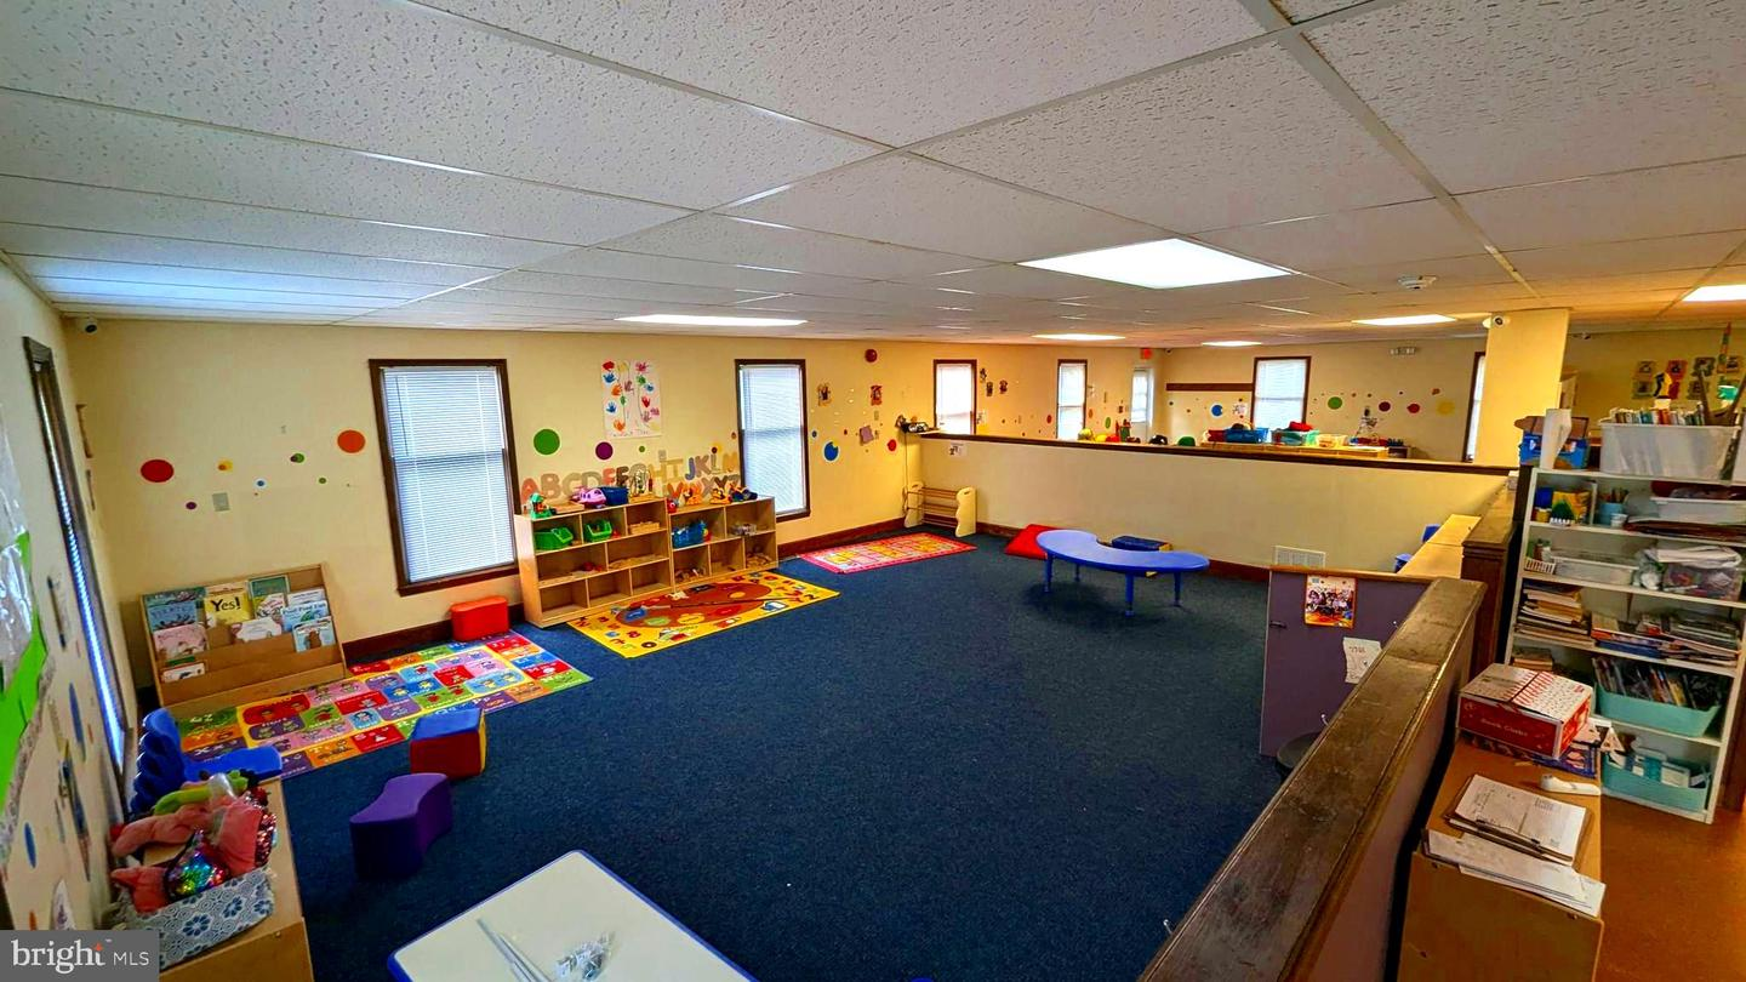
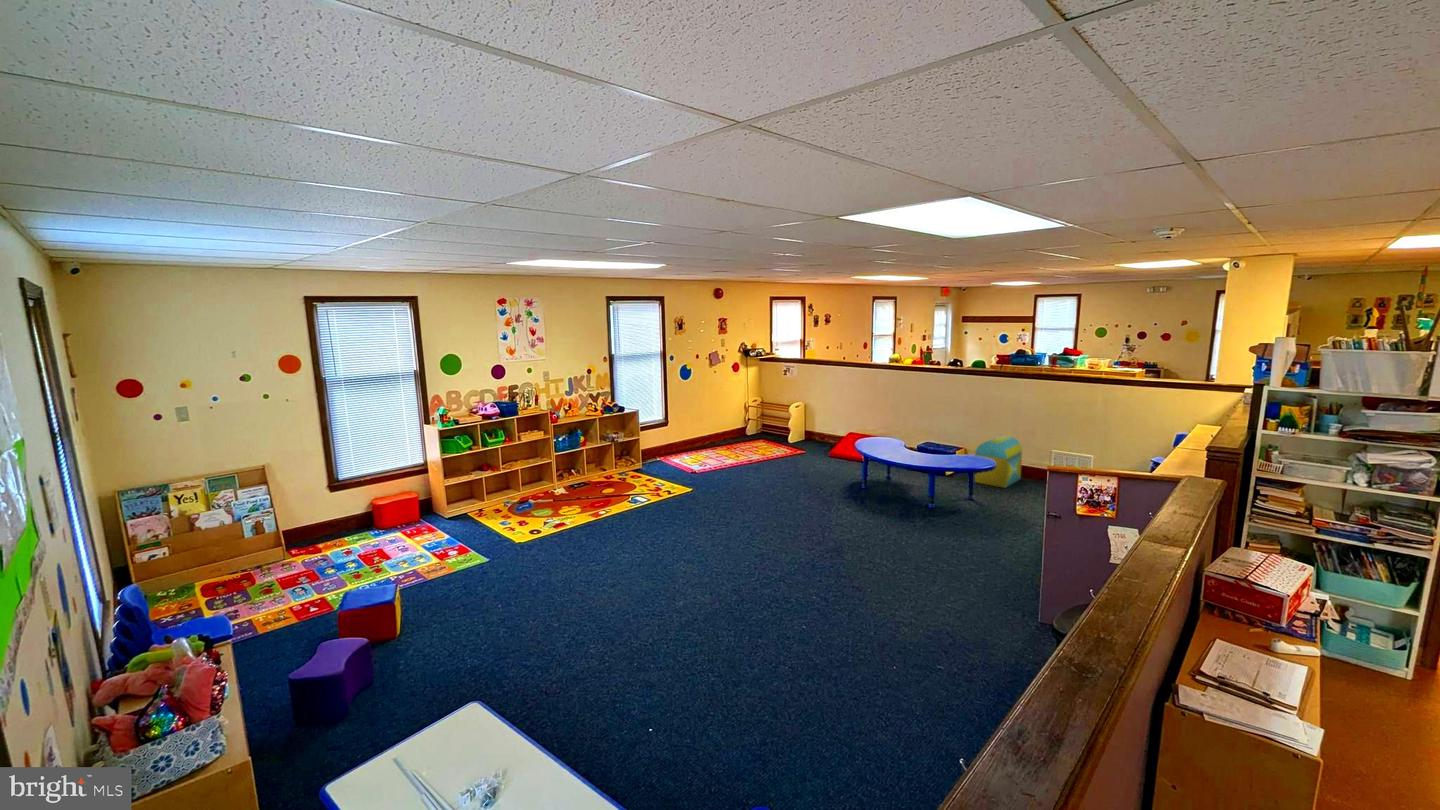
+ toy chest (999, 459)
